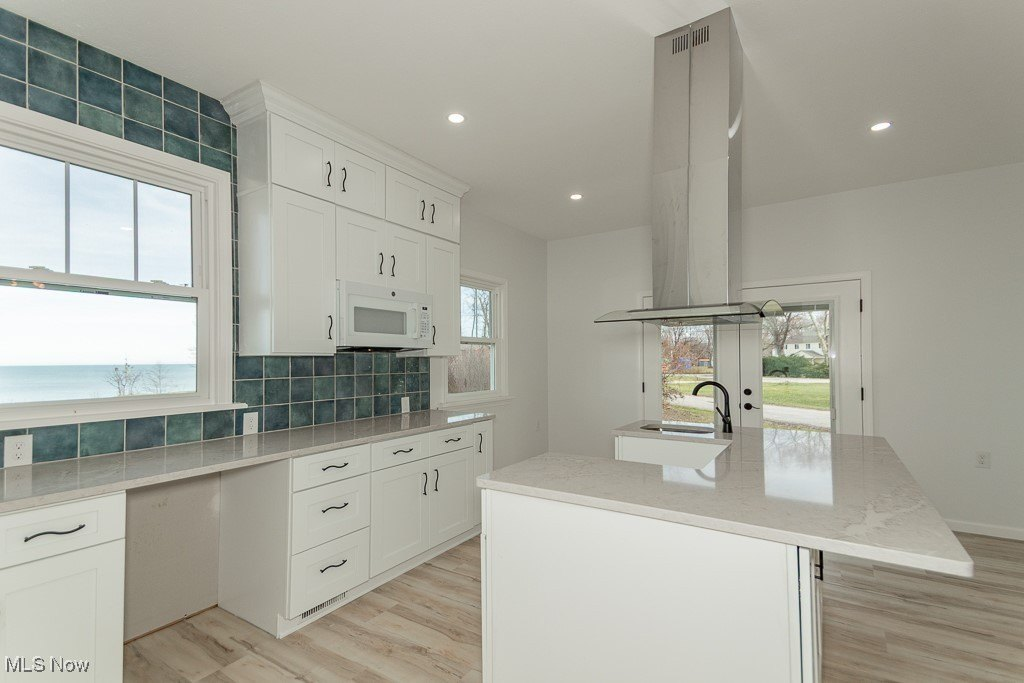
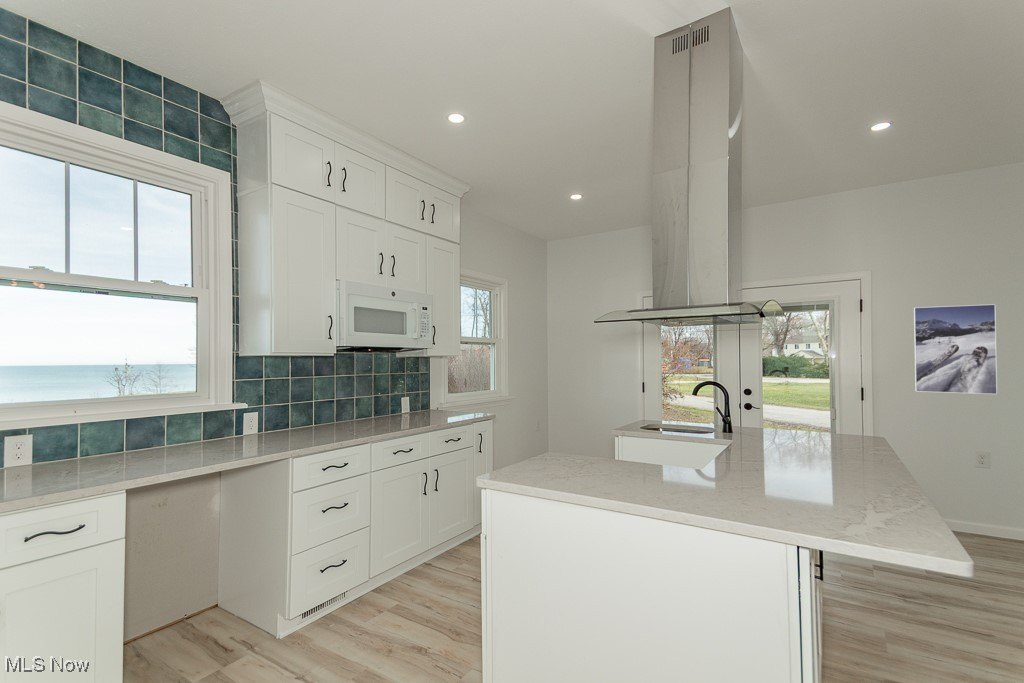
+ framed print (953, 349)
